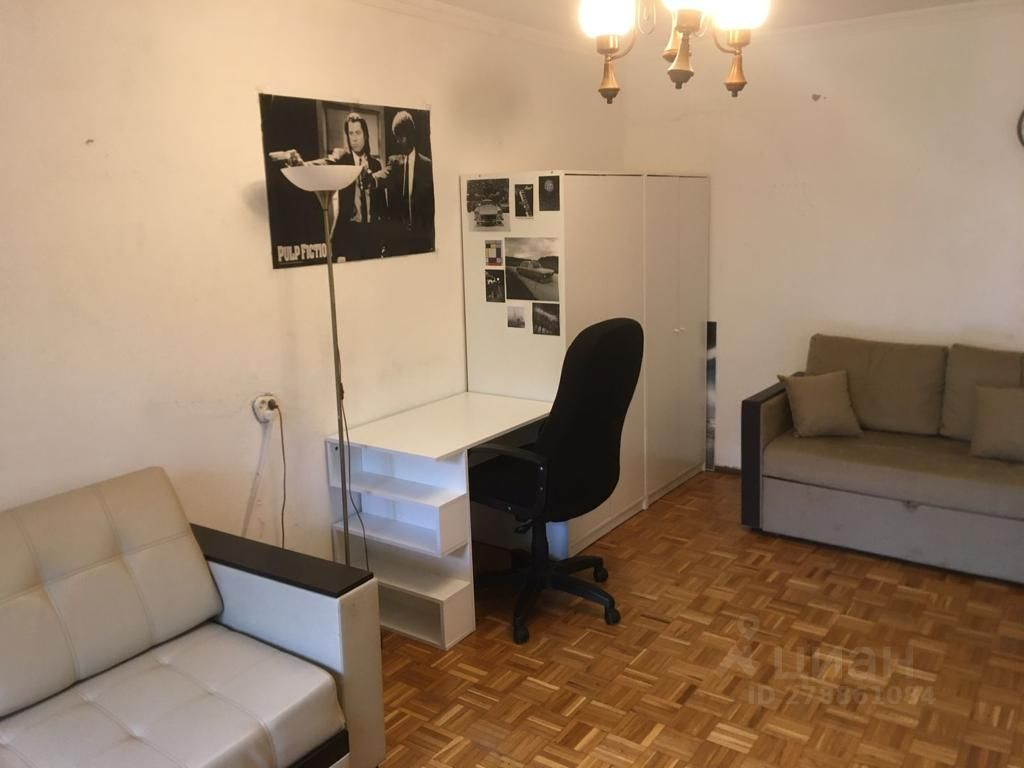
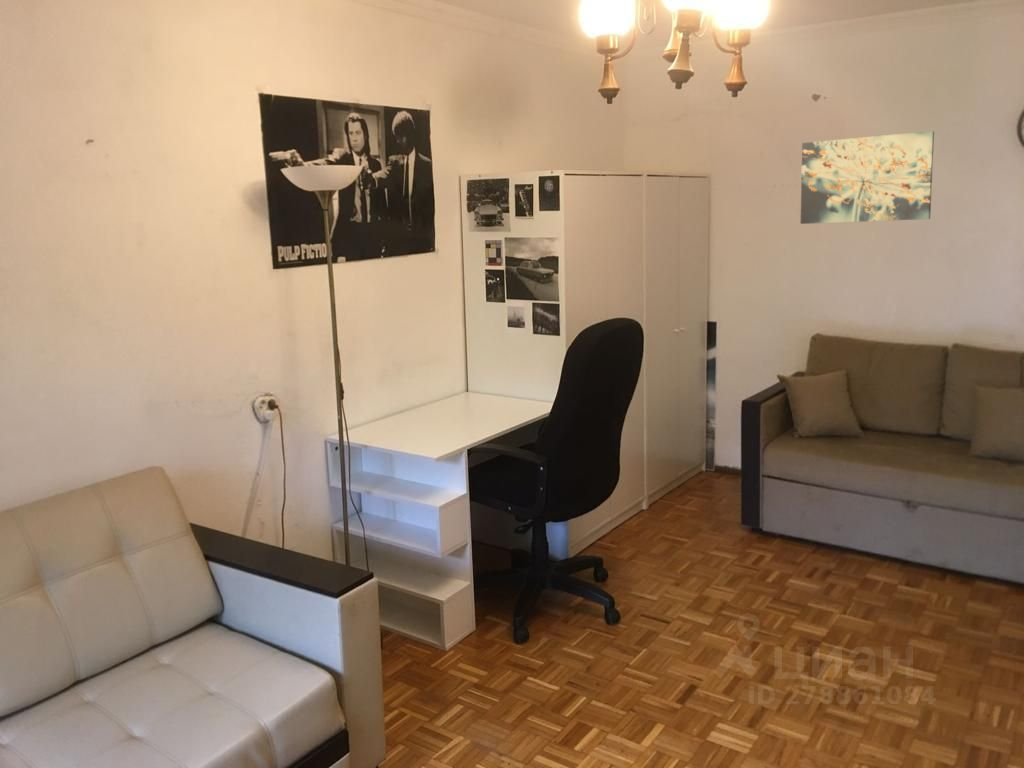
+ wall art (864, 179)
